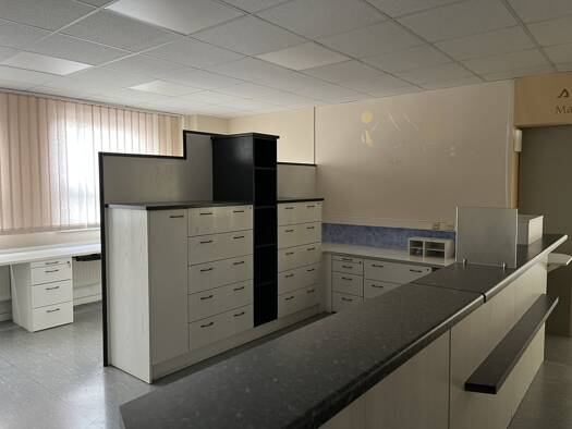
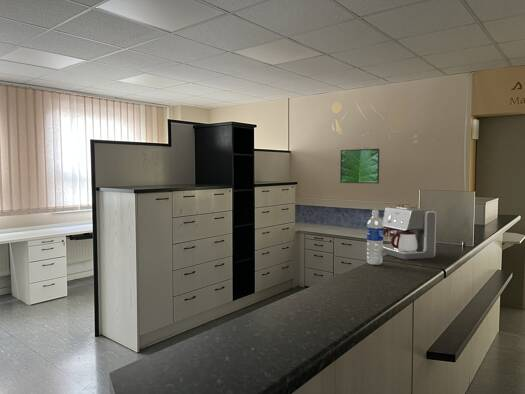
+ water bottle (374, 237)
+ coffee maker (405, 231)
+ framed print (359, 166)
